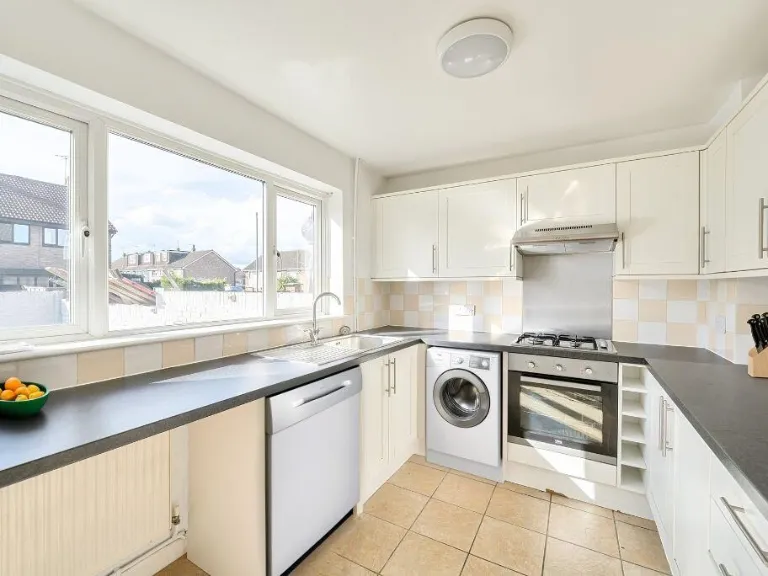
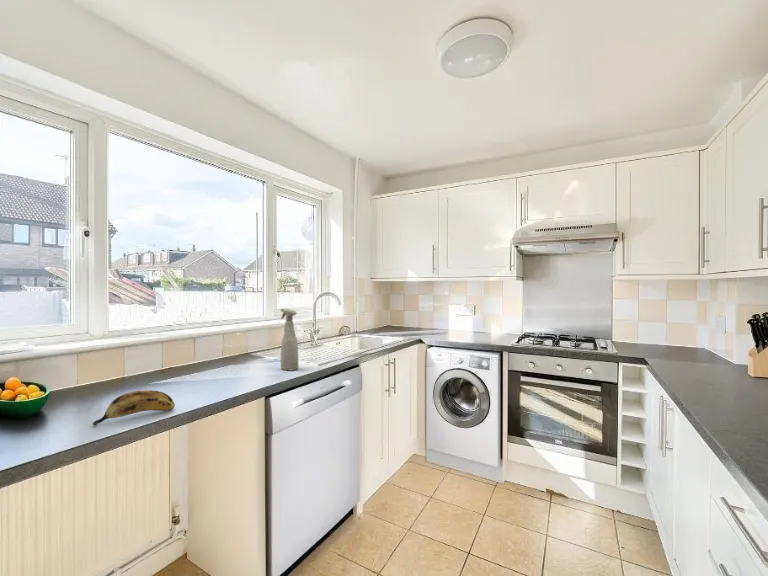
+ spray bottle (289, 338)
+ banana (137, 404)
